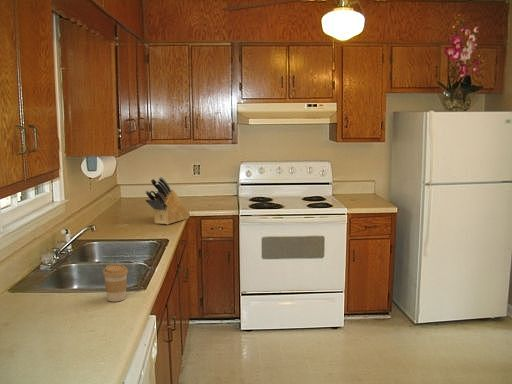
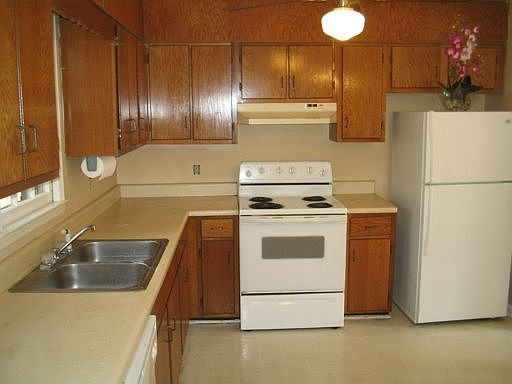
- knife block (168, 199)
- coffee cup (115, 282)
